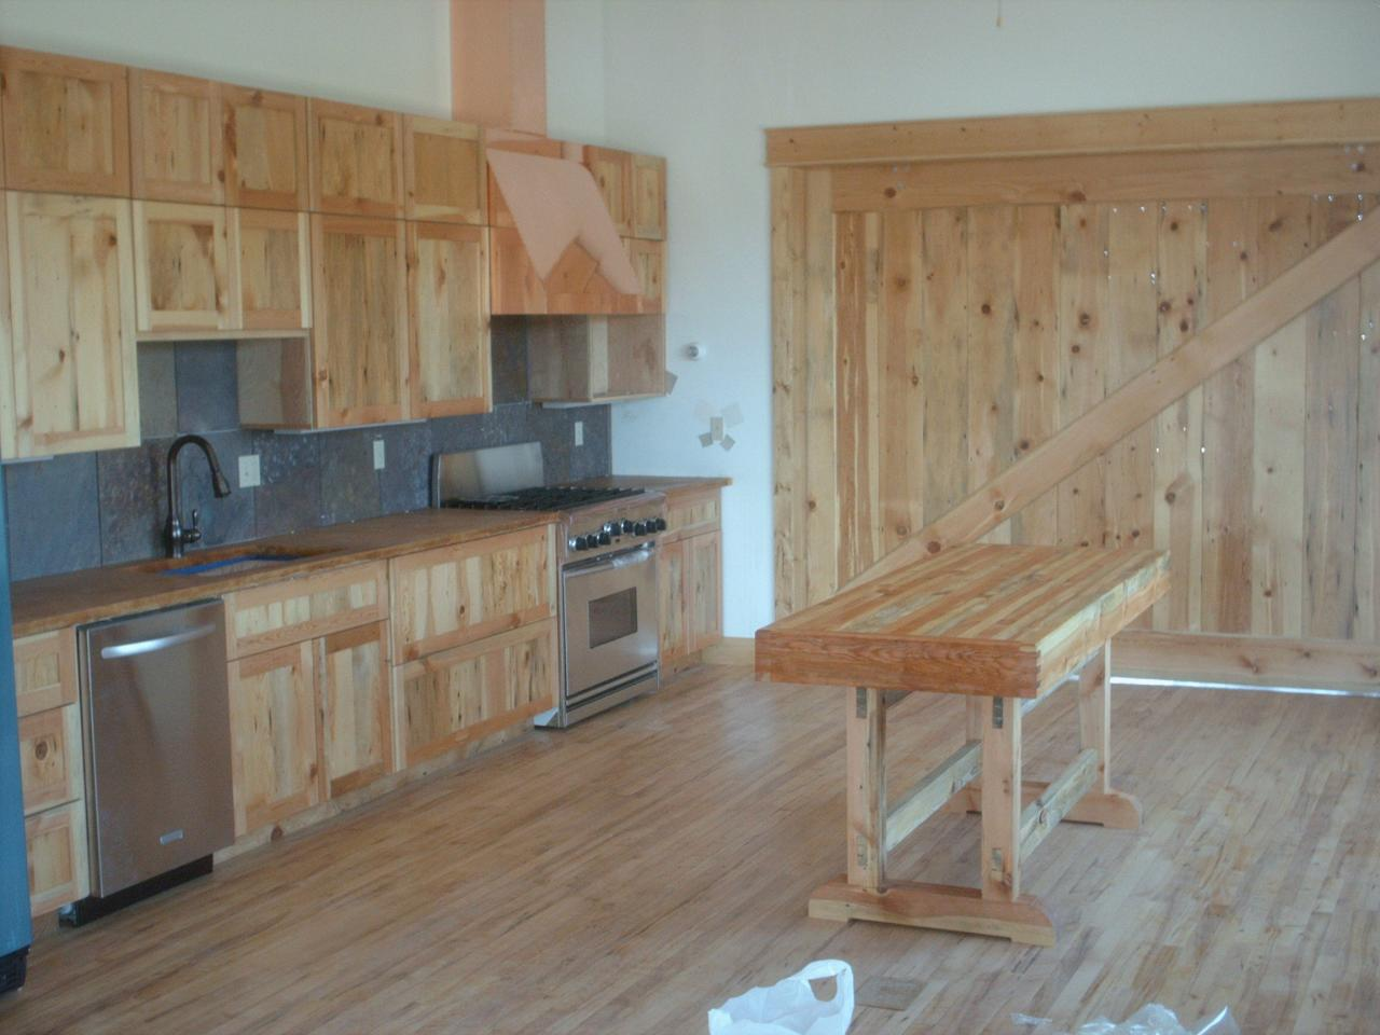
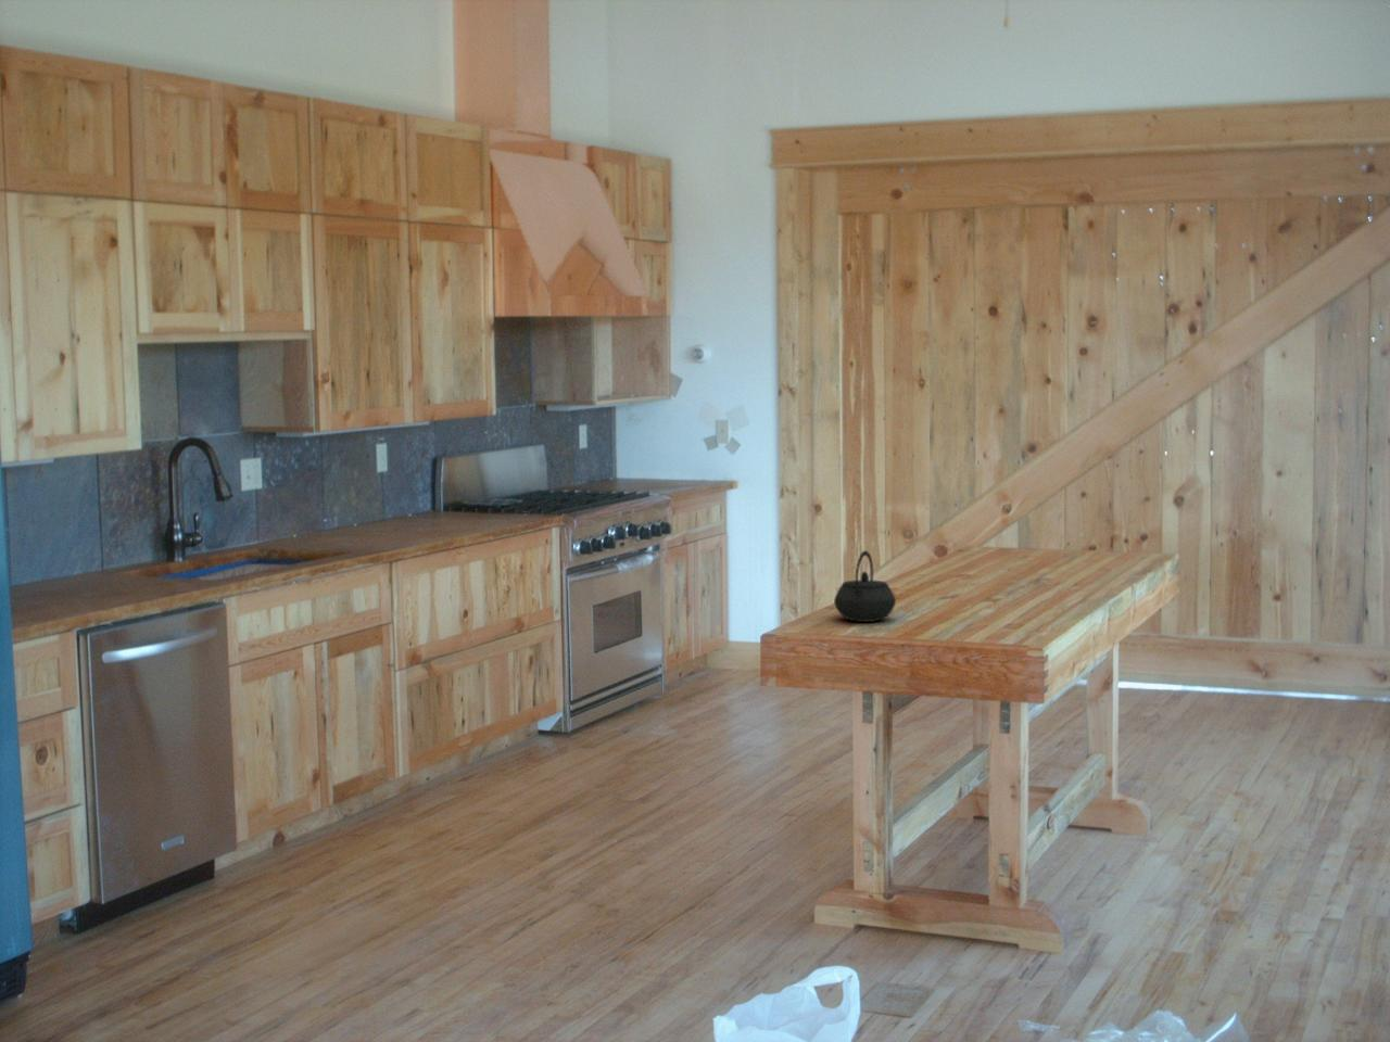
+ kettle (866, 584)
